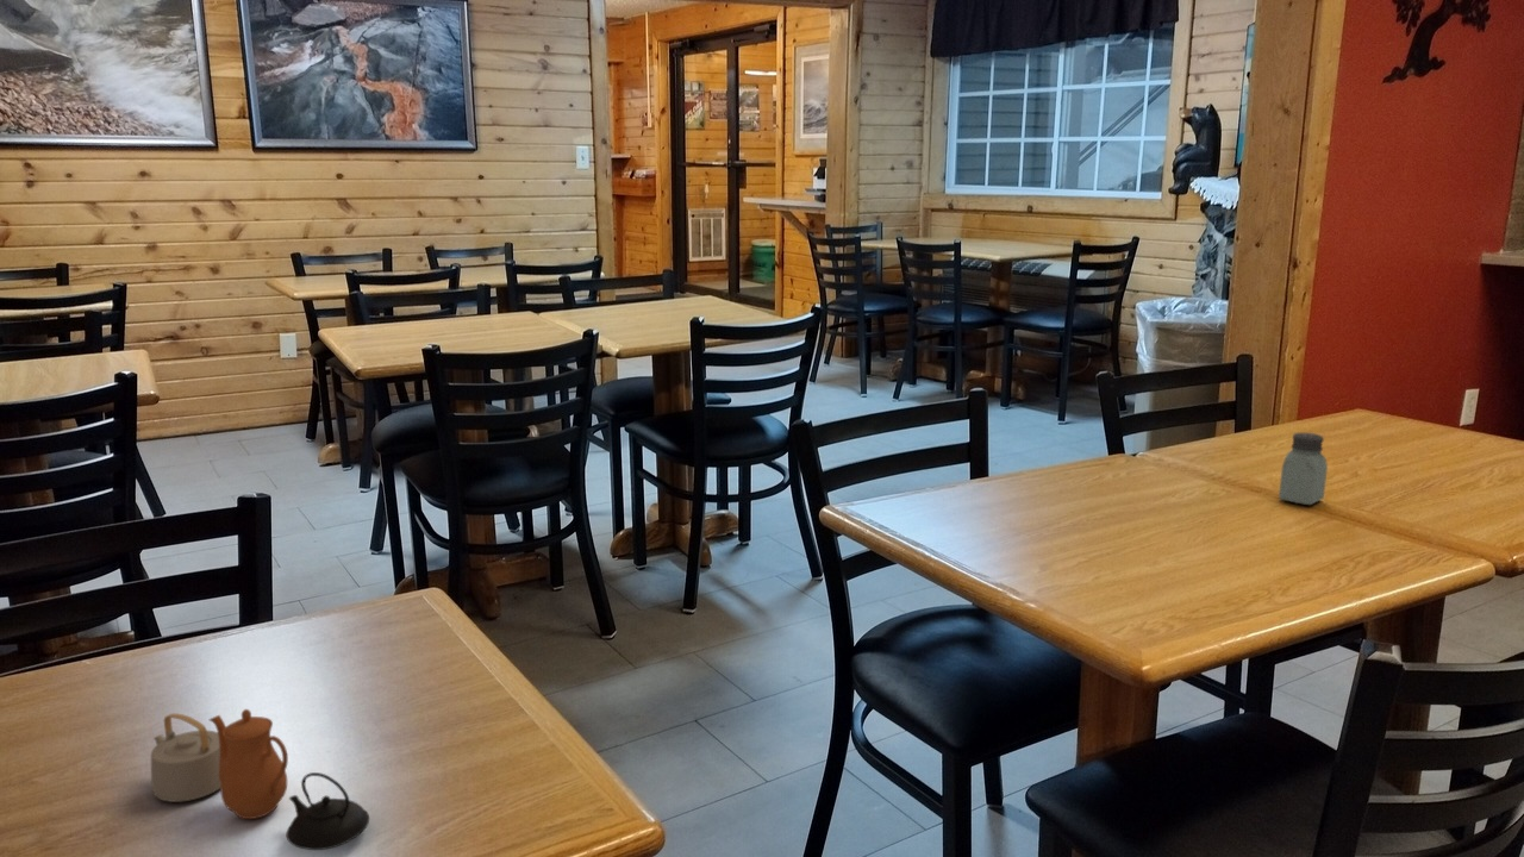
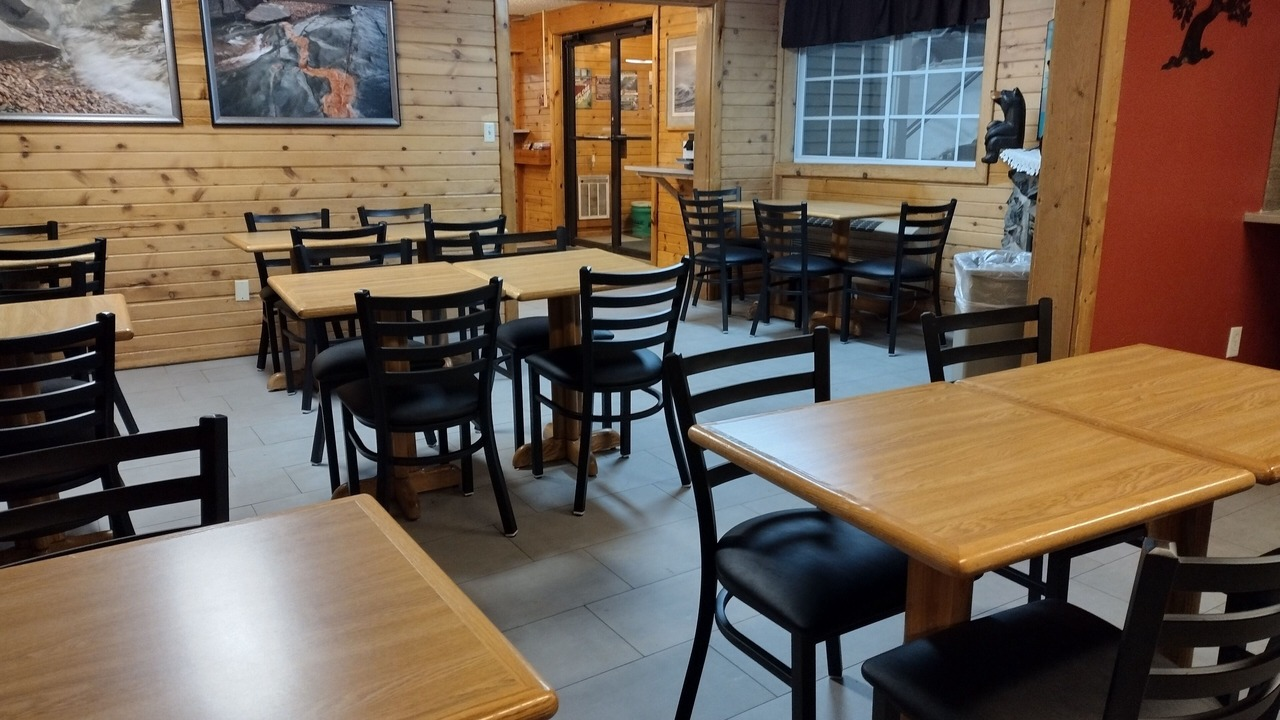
- teapot (246, 758)
- saltshaker (1304, 468)
